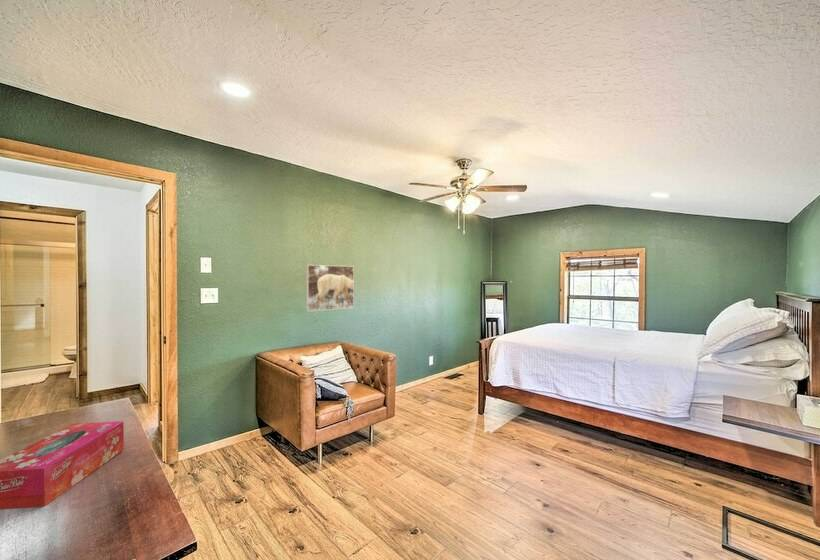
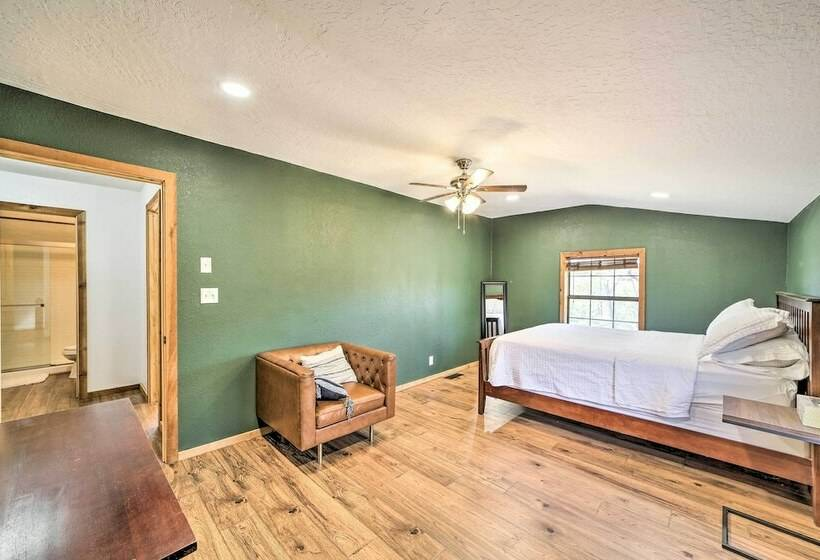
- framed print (331, 287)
- tissue box (61, 459)
